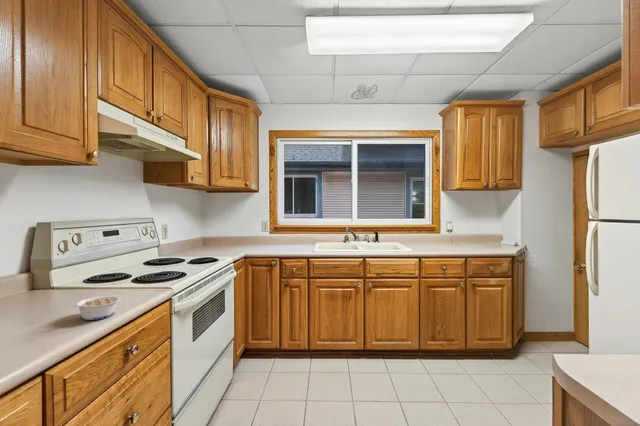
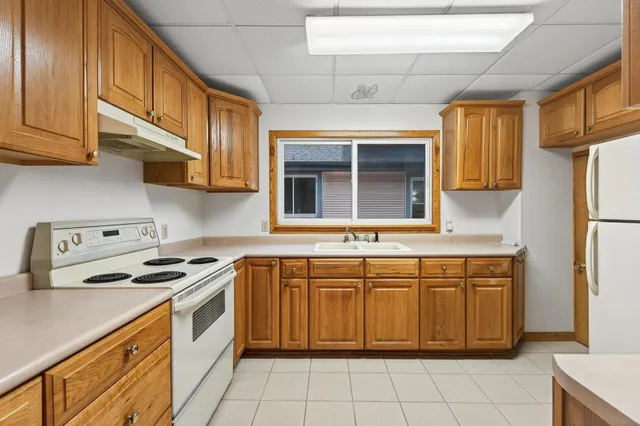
- legume (98, 307)
